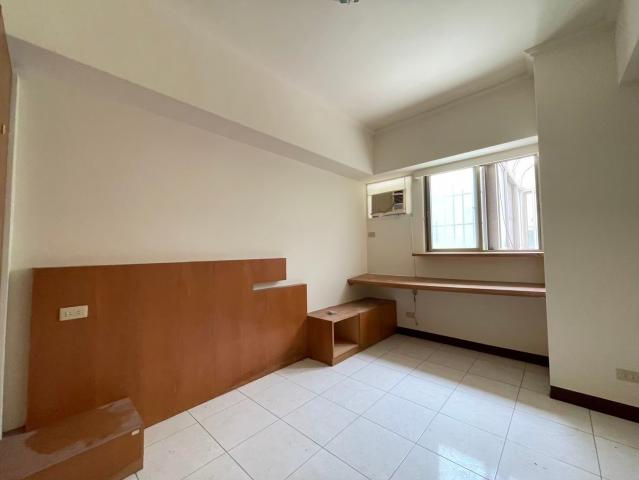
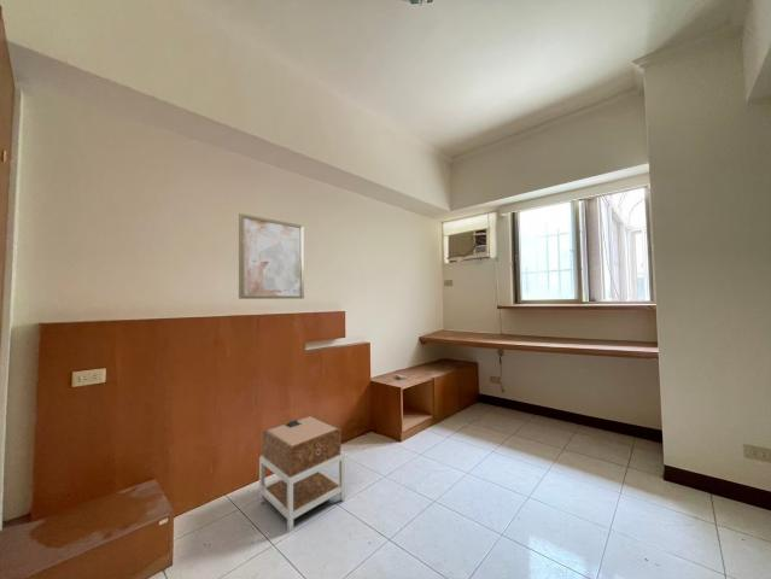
+ wall art (274, 258)
+ nightstand (302, 462)
